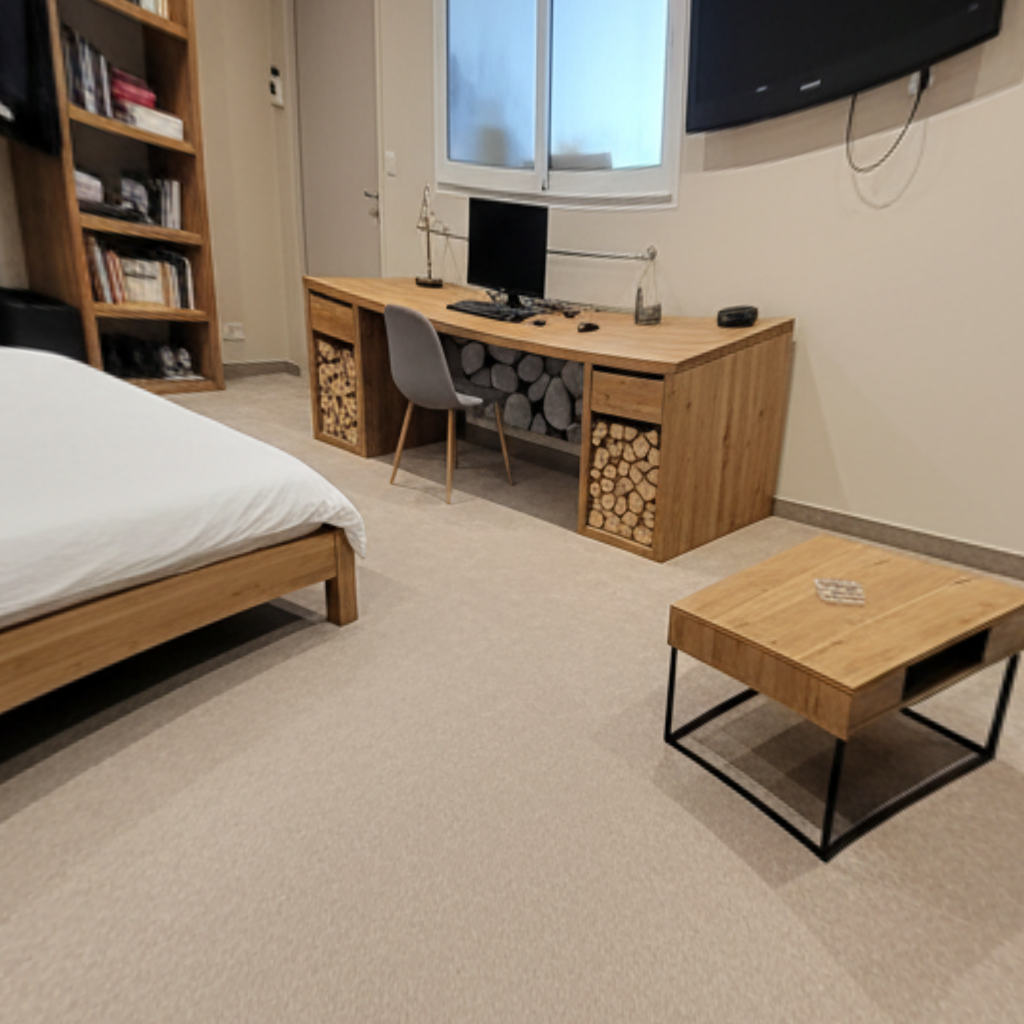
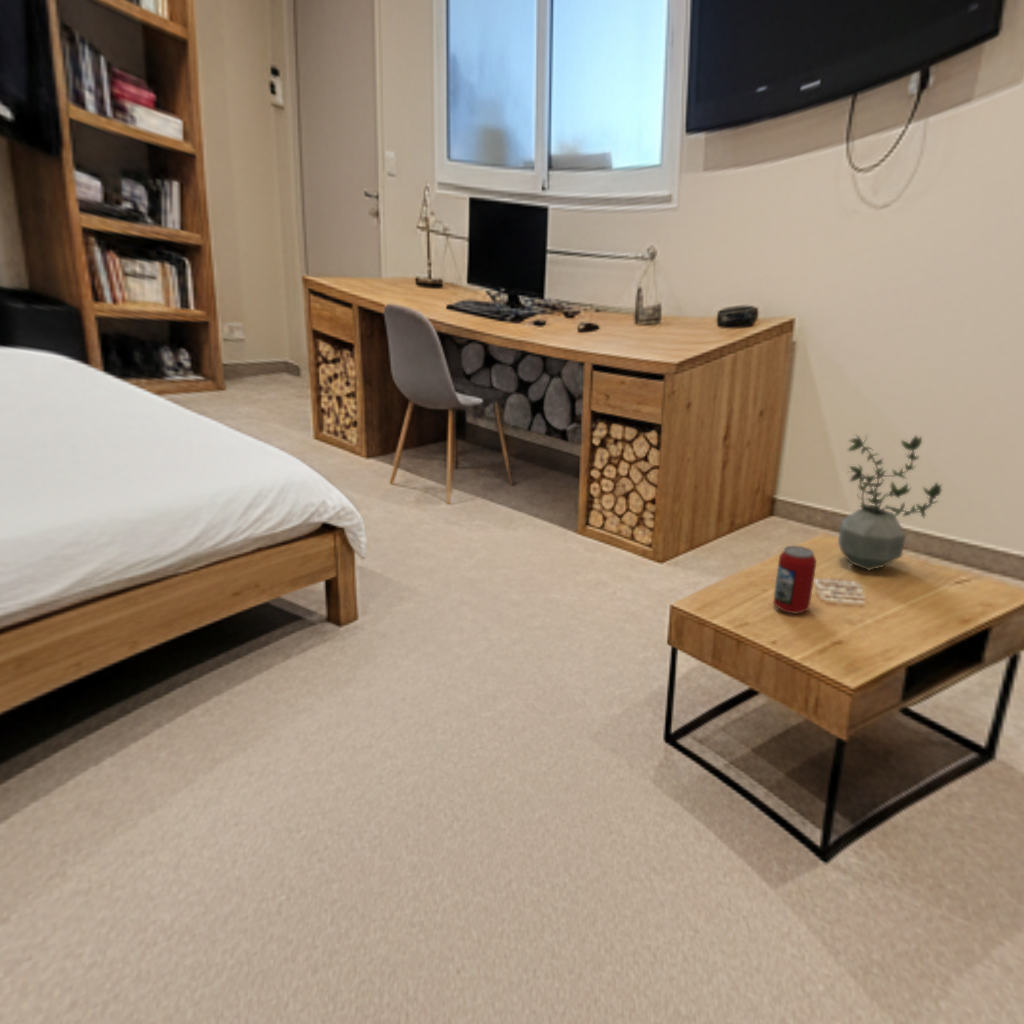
+ potted plant (886, 506)
+ beverage can (794, 579)
